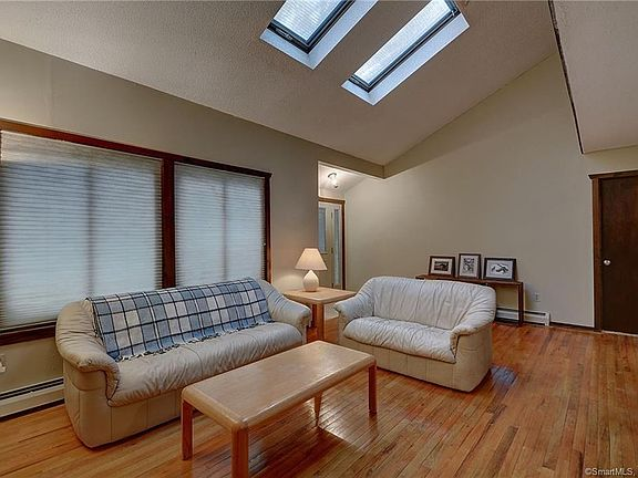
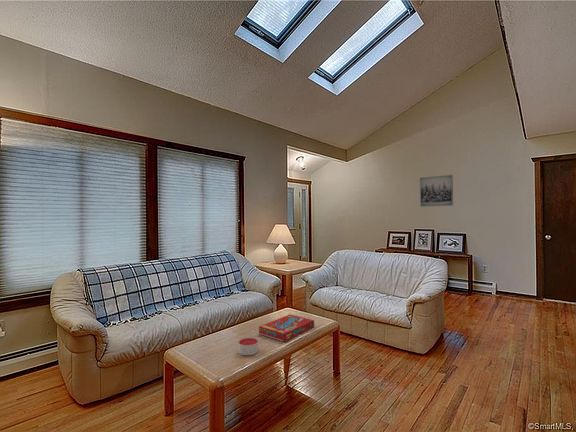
+ candle (248, 345)
+ snack box (287, 326)
+ wall art (436, 191)
